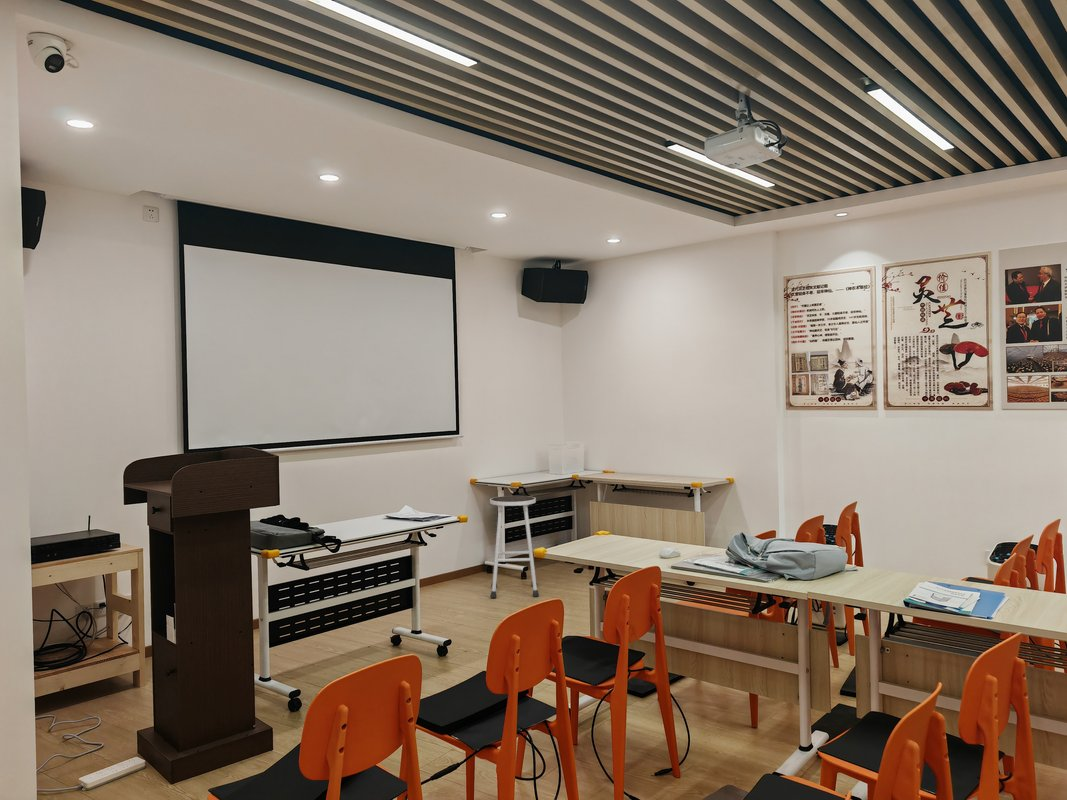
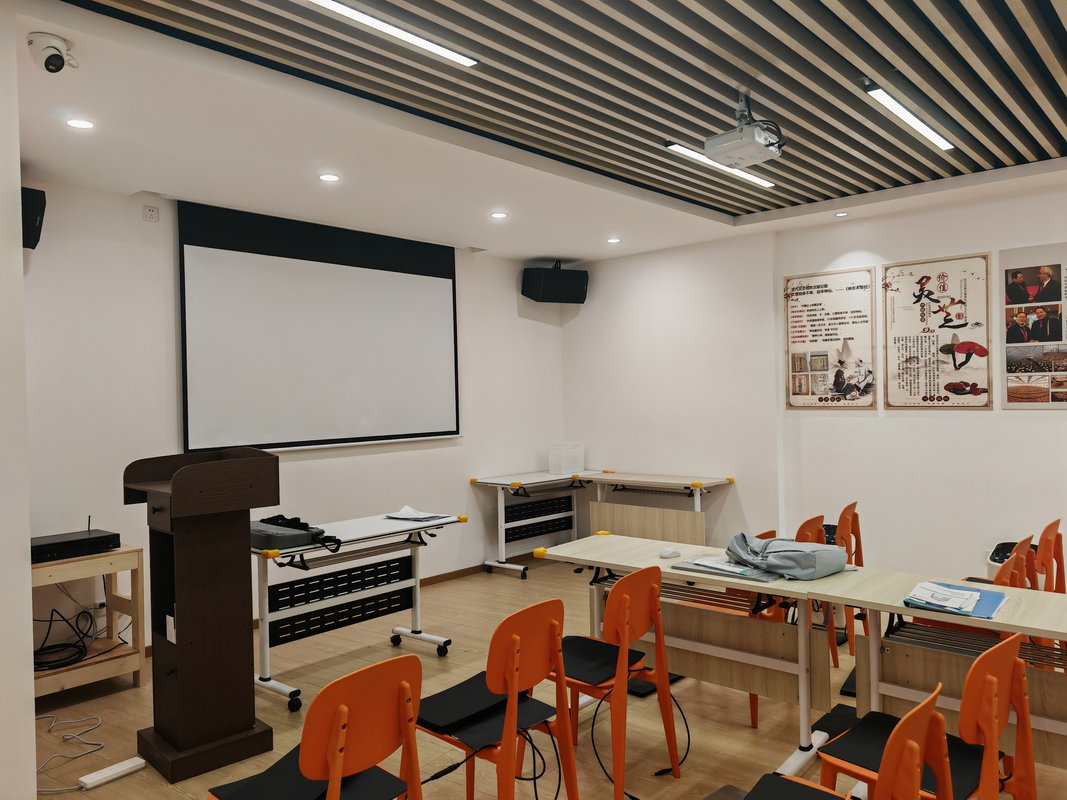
- stool (513, 551)
